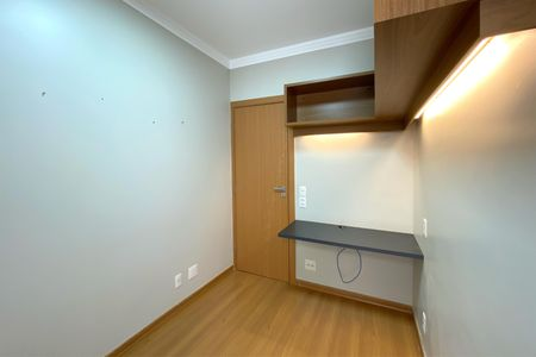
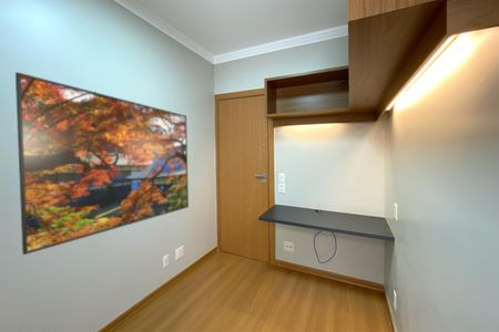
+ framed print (131, 163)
